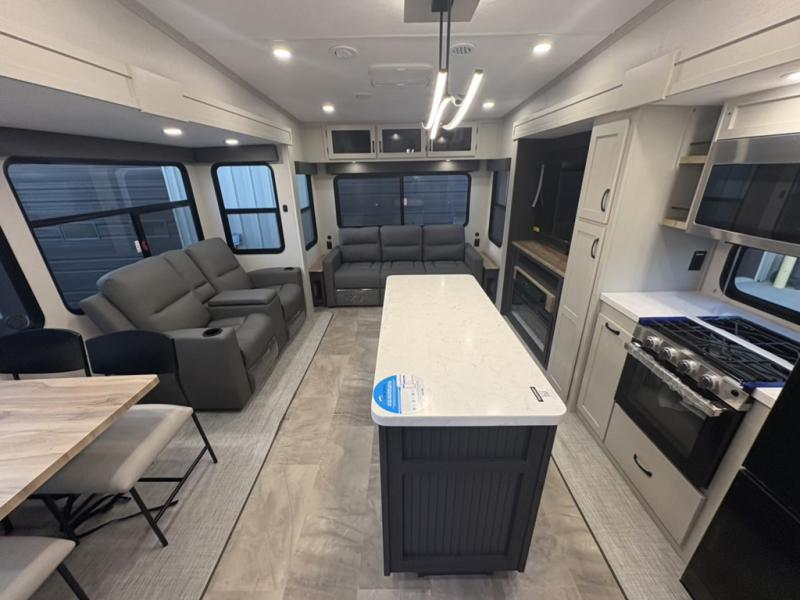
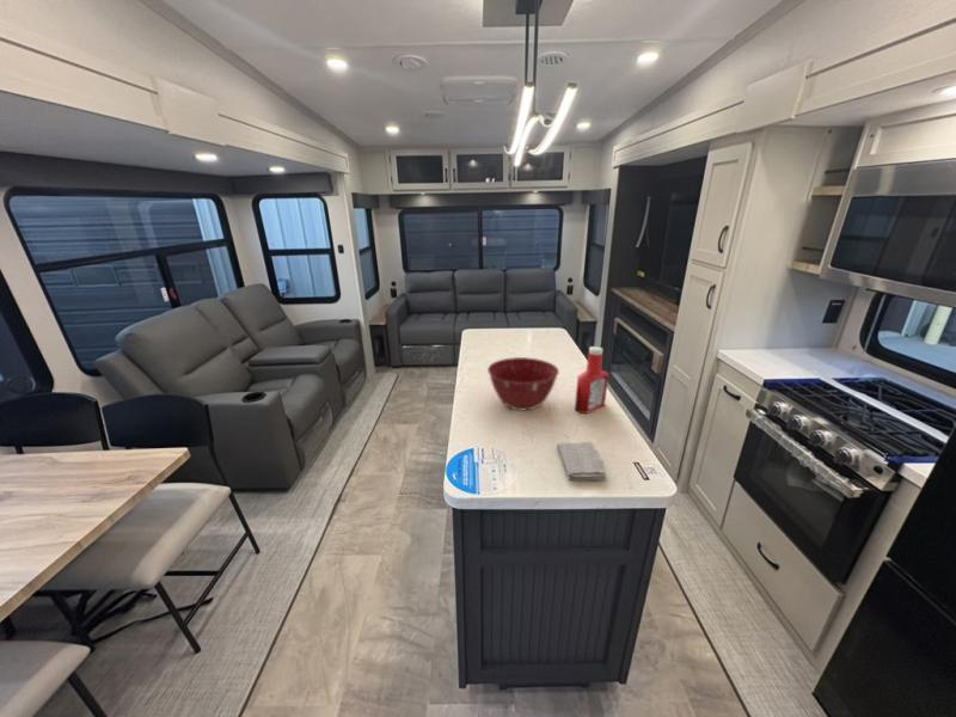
+ soap bottle (593, 378)
+ mixing bowl (522, 385)
+ washcloth (580, 459)
